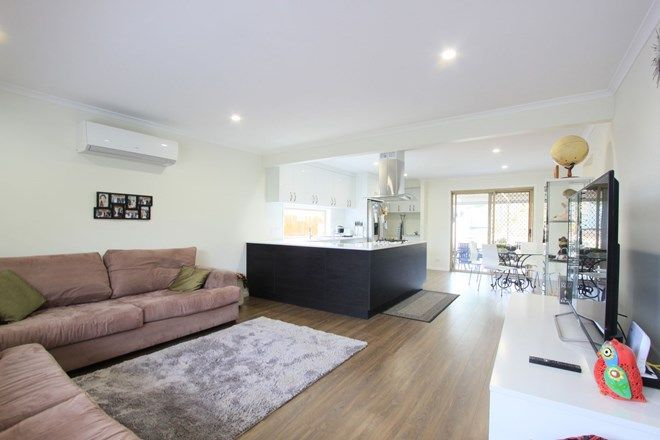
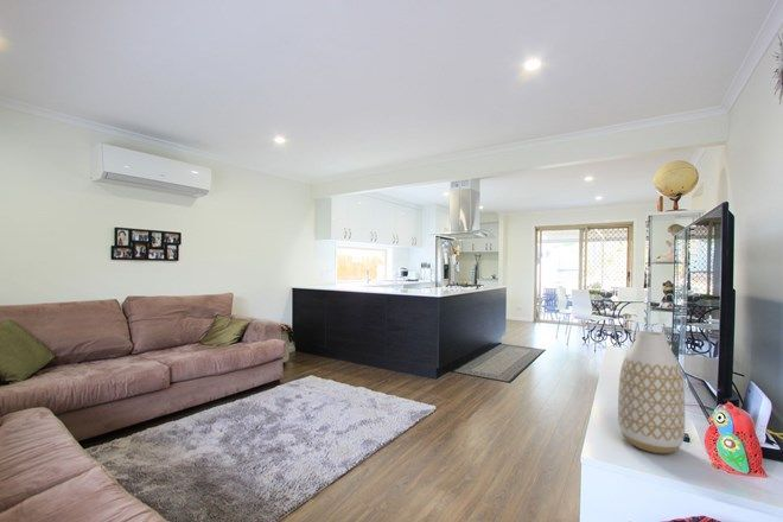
+ vase (650, 388)
